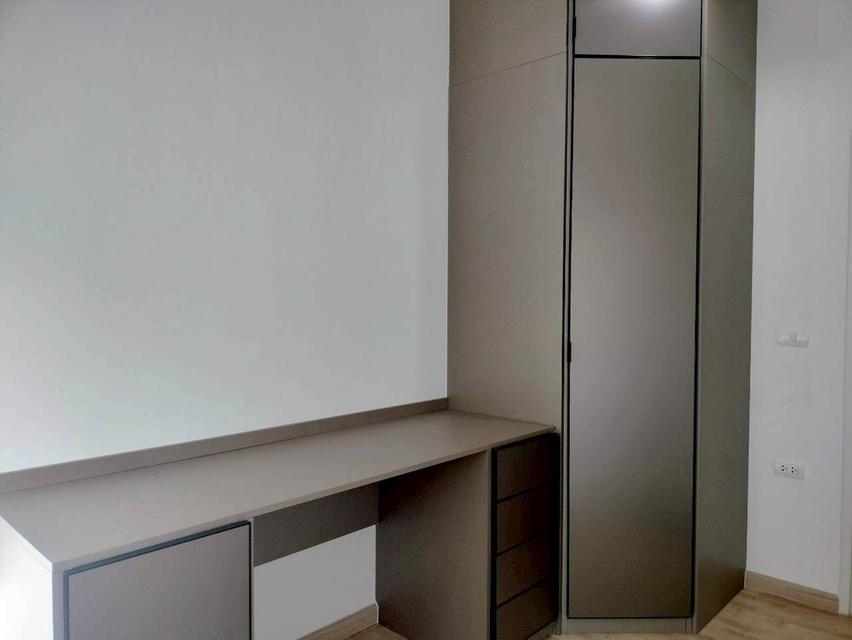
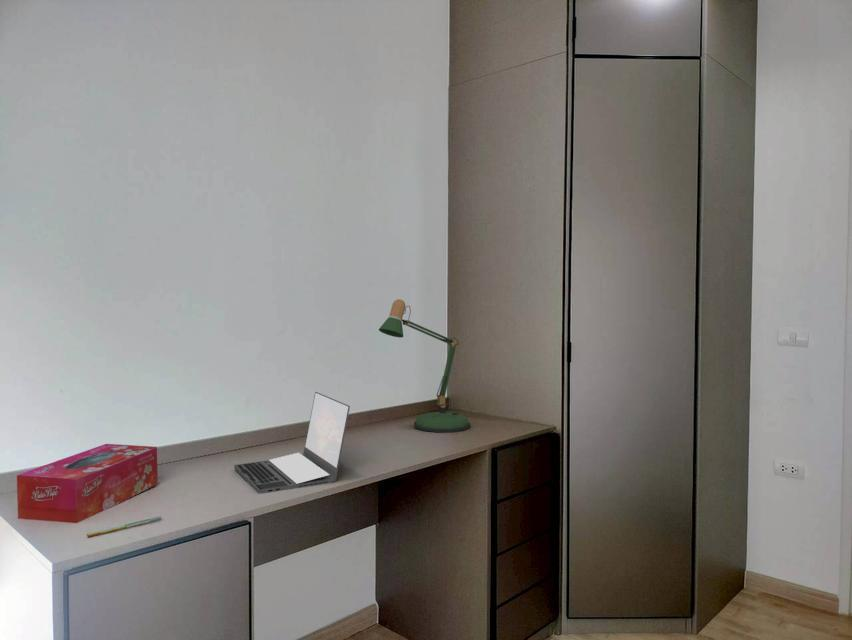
+ desk lamp (445, 367)
+ tissue box (93, 479)
+ laptop (305, 443)
+ pen (125, 526)
